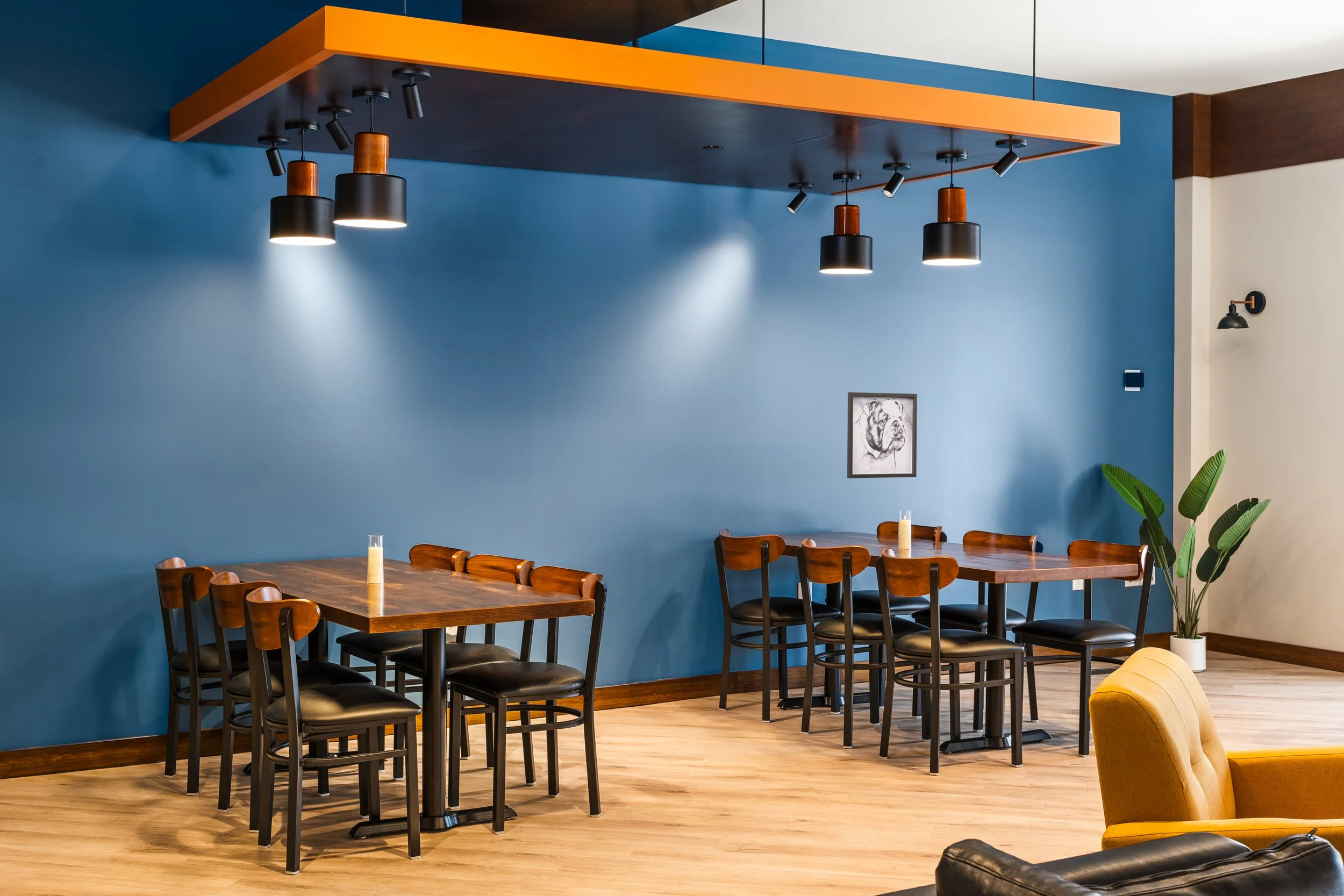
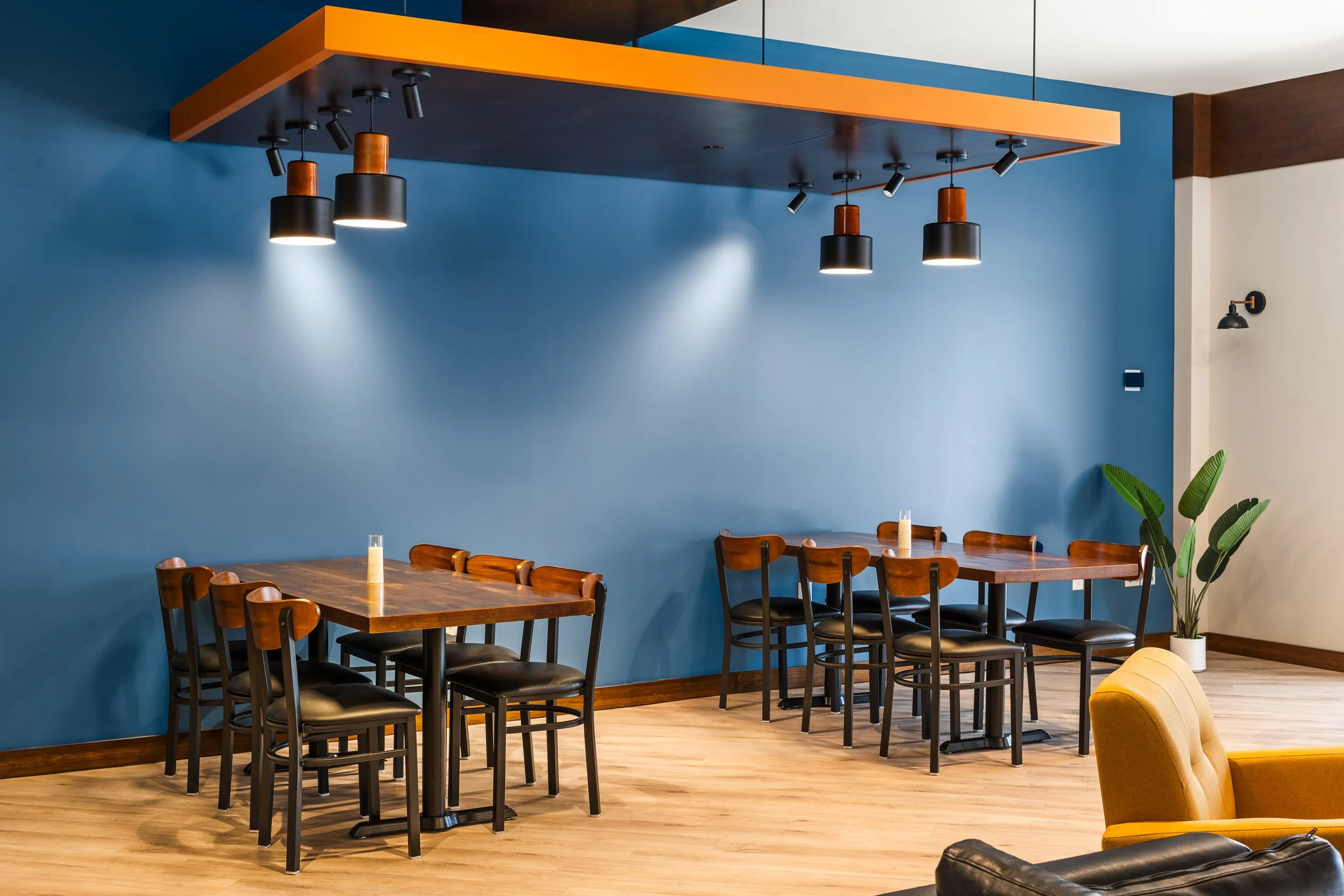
- wall art (882, 435)
